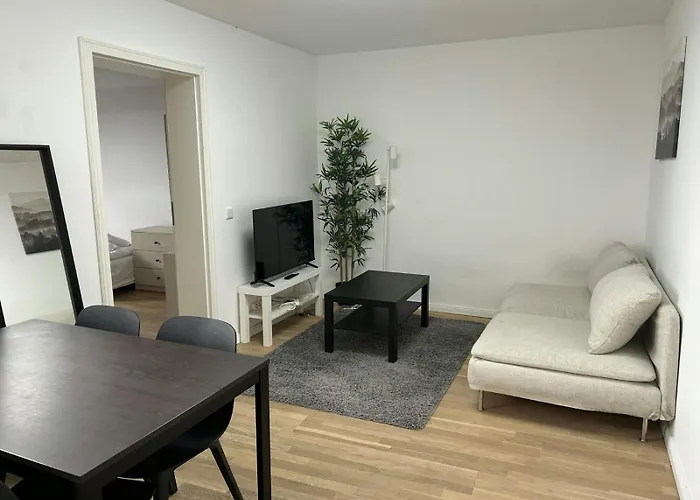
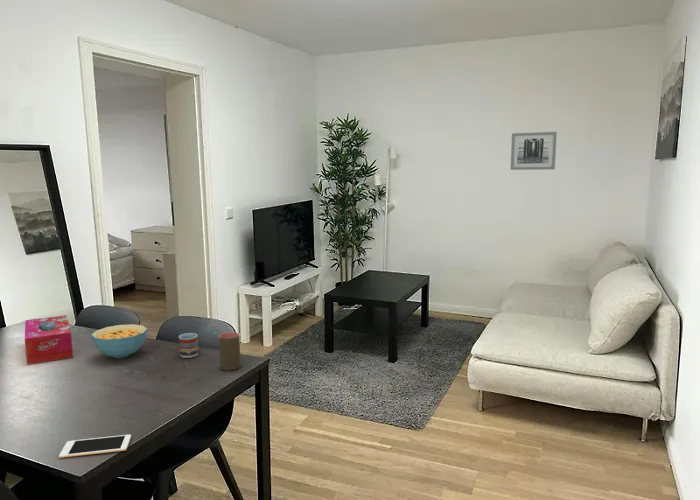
+ cup (229, 350)
+ wall art (533, 151)
+ cup (187, 344)
+ cell phone (96, 445)
+ tissue box (48, 338)
+ cereal bowl (120, 343)
